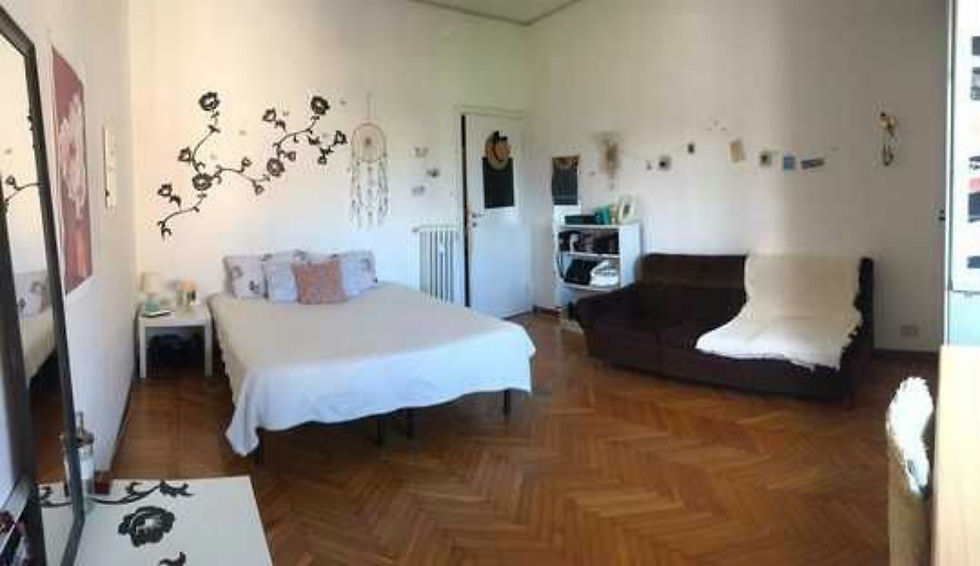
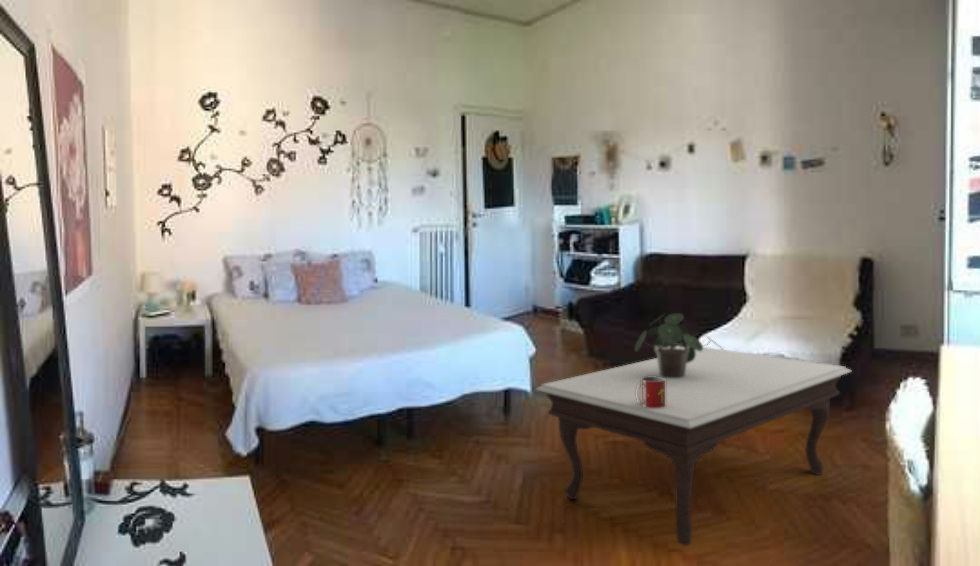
+ mug (649, 392)
+ potted plant (674, 343)
+ coffee table (698, 430)
